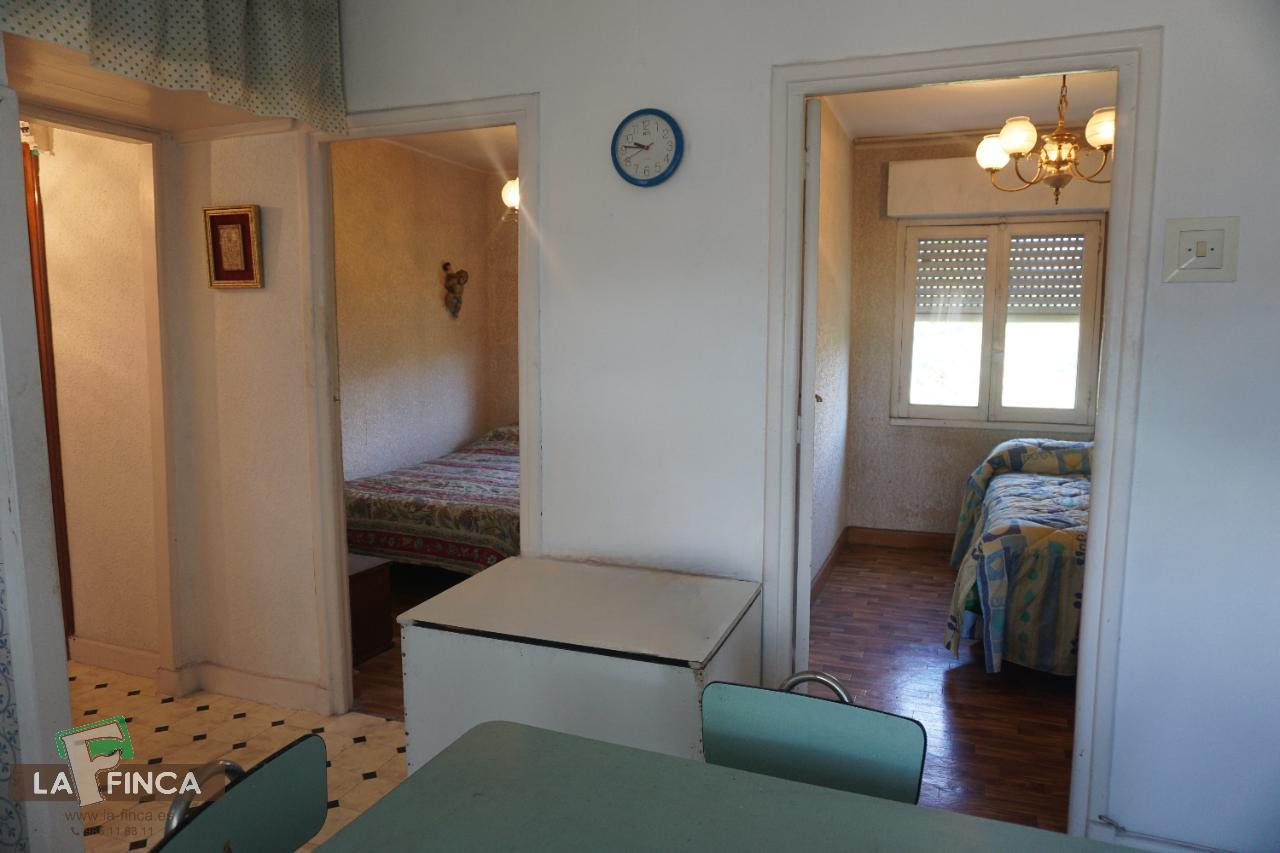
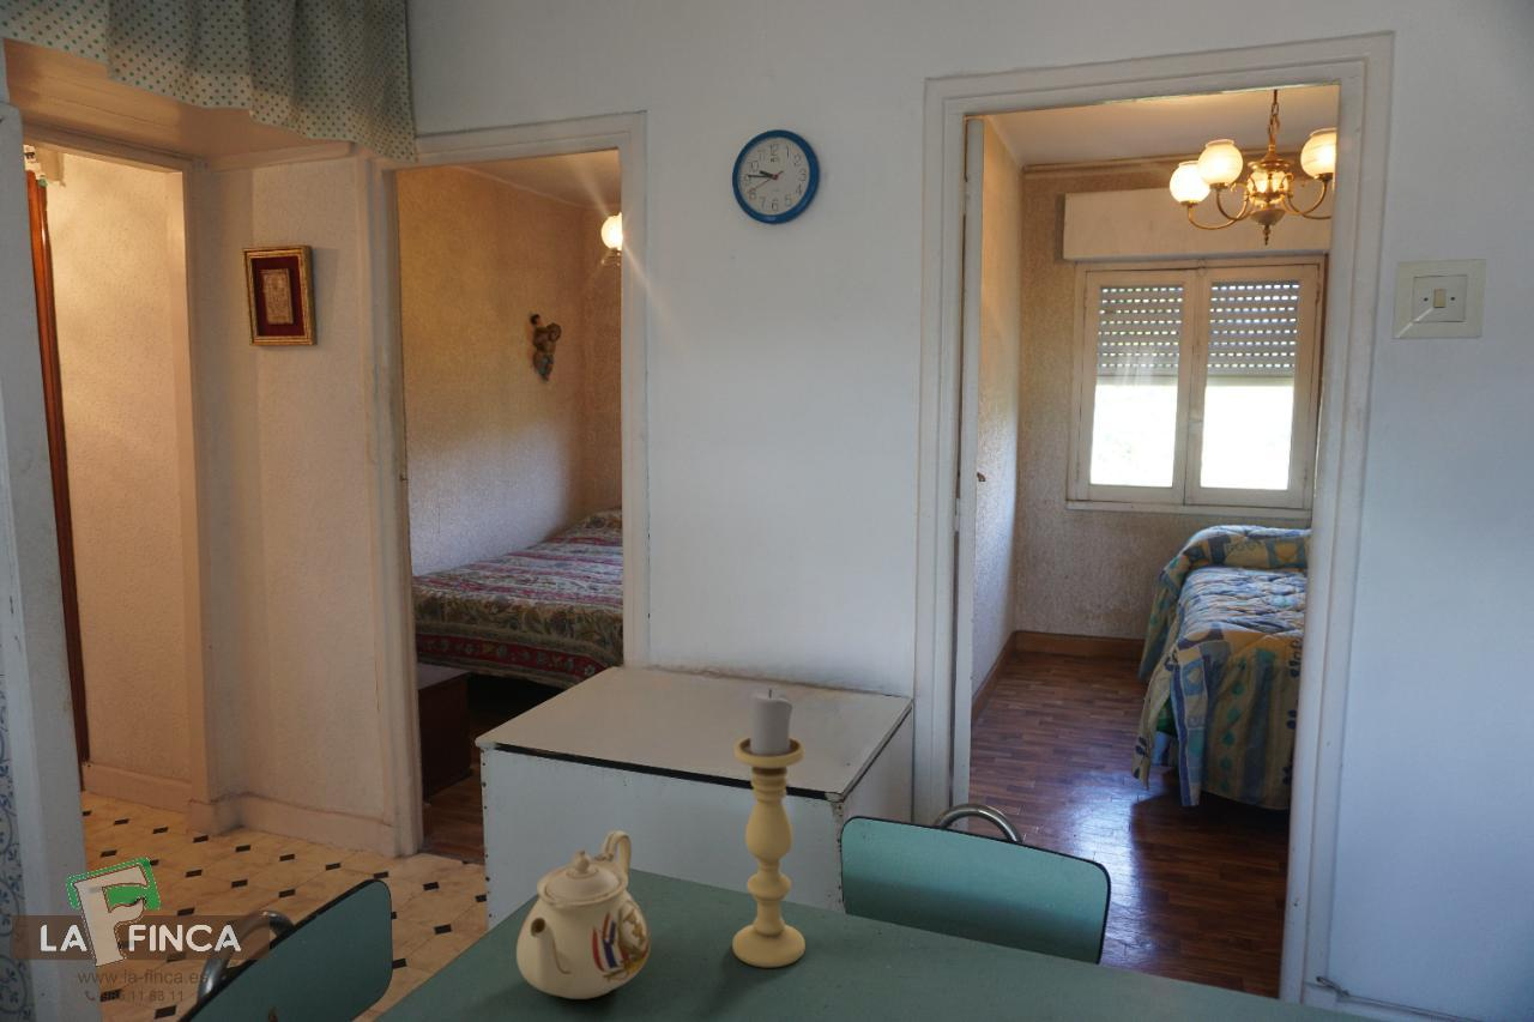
+ teapot (584, 914)
+ candle holder (768, 820)
